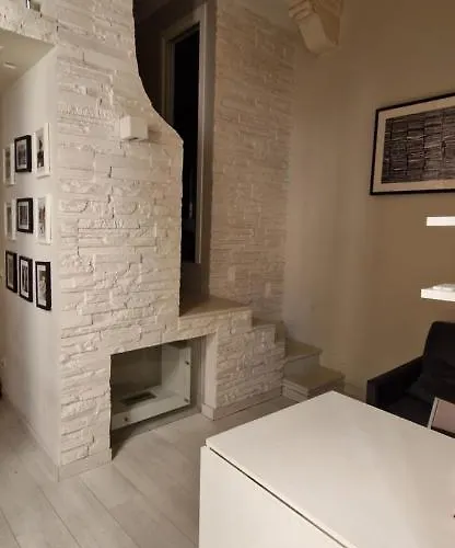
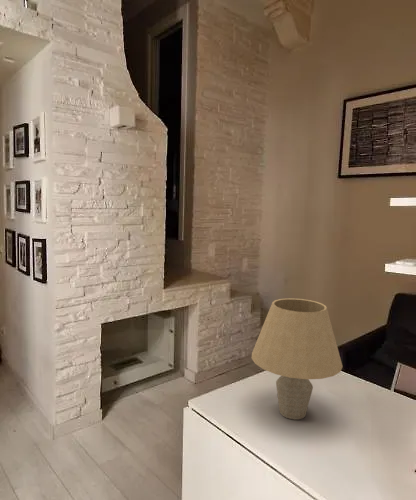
+ table lamp (295, 359)
